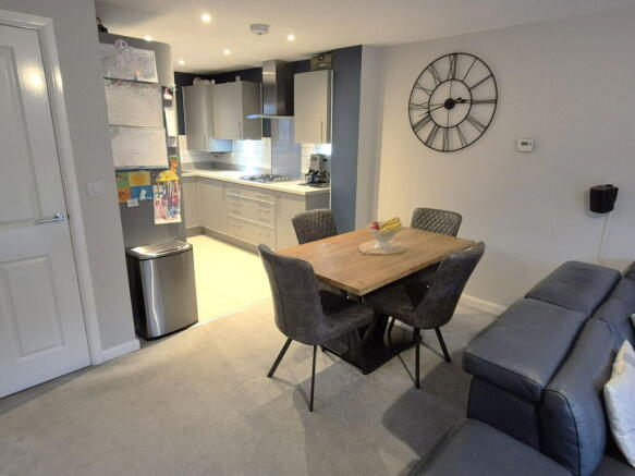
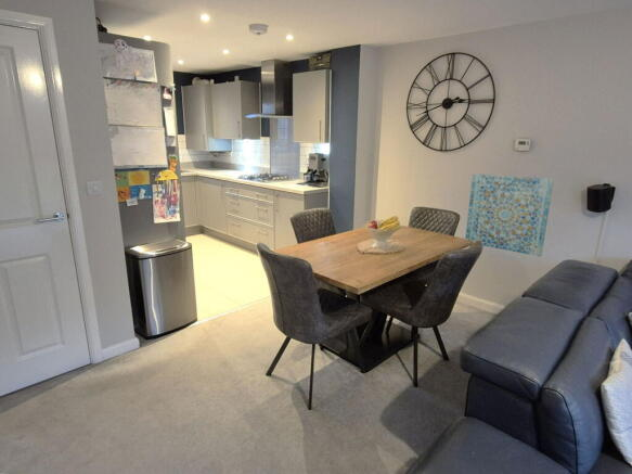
+ wall art (505, 213)
